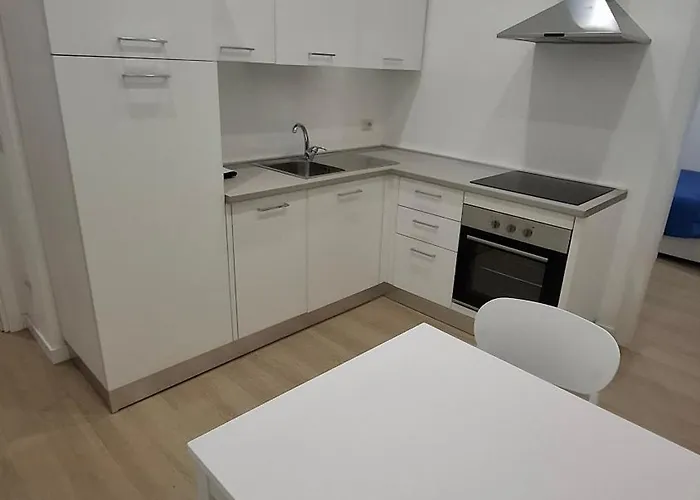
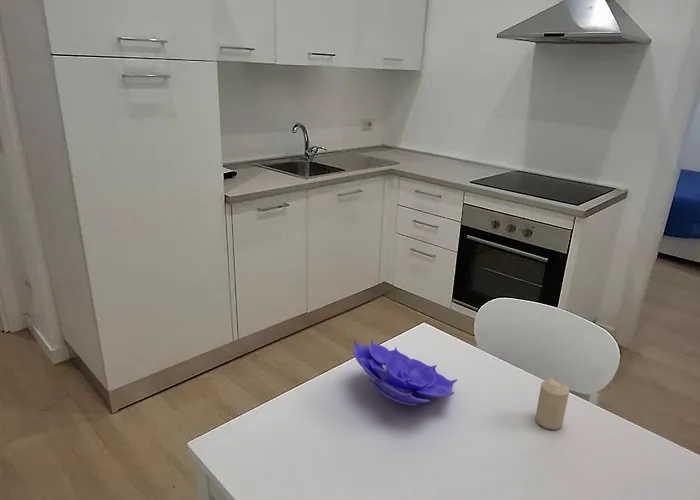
+ candle (552, 401)
+ decorative bowl (408, 372)
